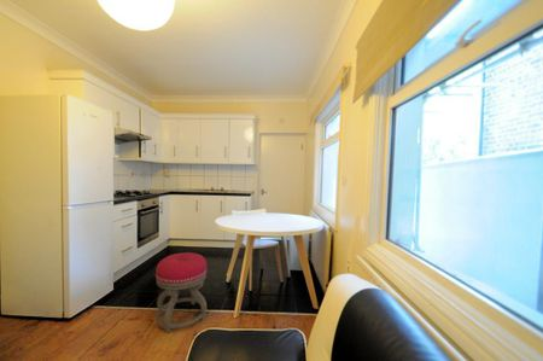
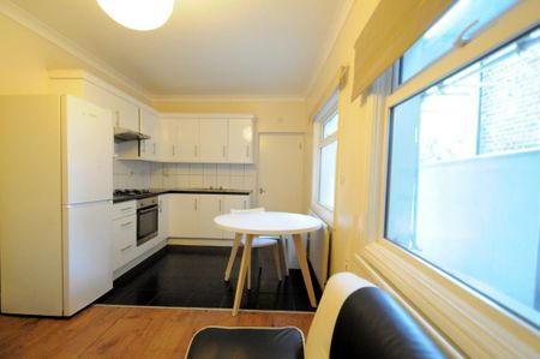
- stool (181, 287)
